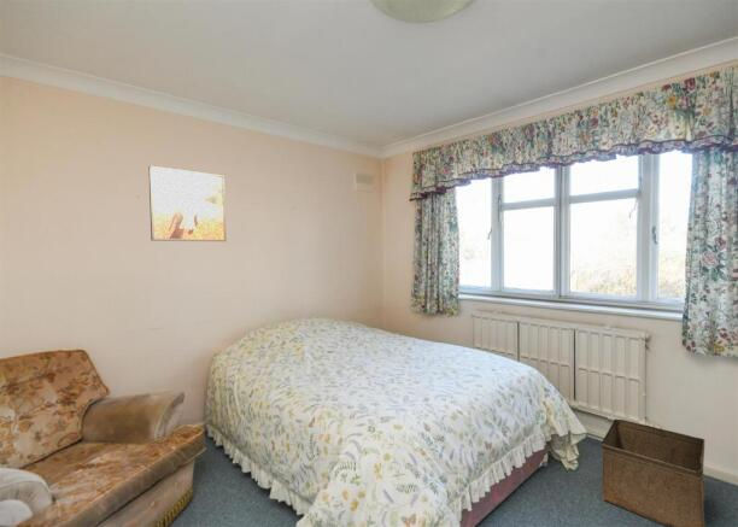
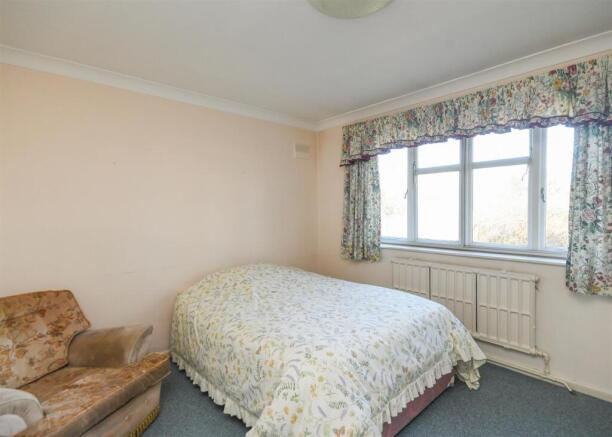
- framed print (189, 205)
- storage bin (654, 469)
